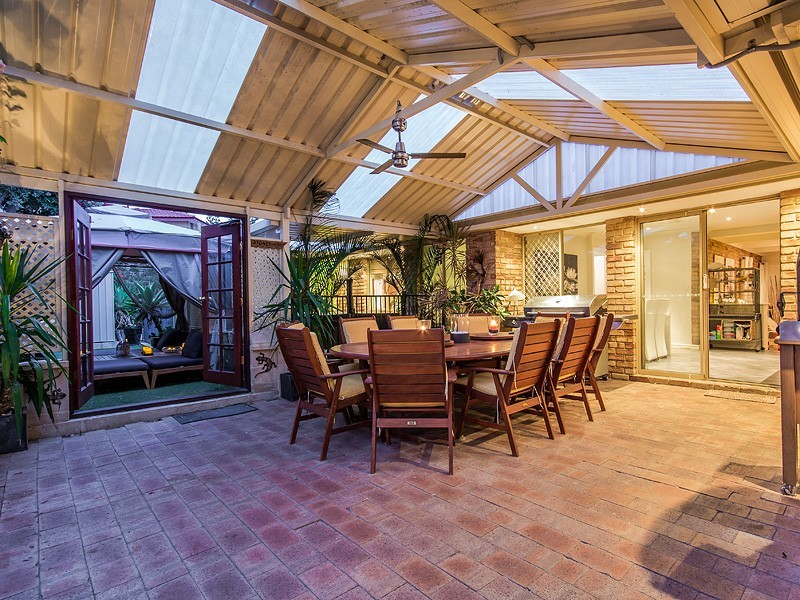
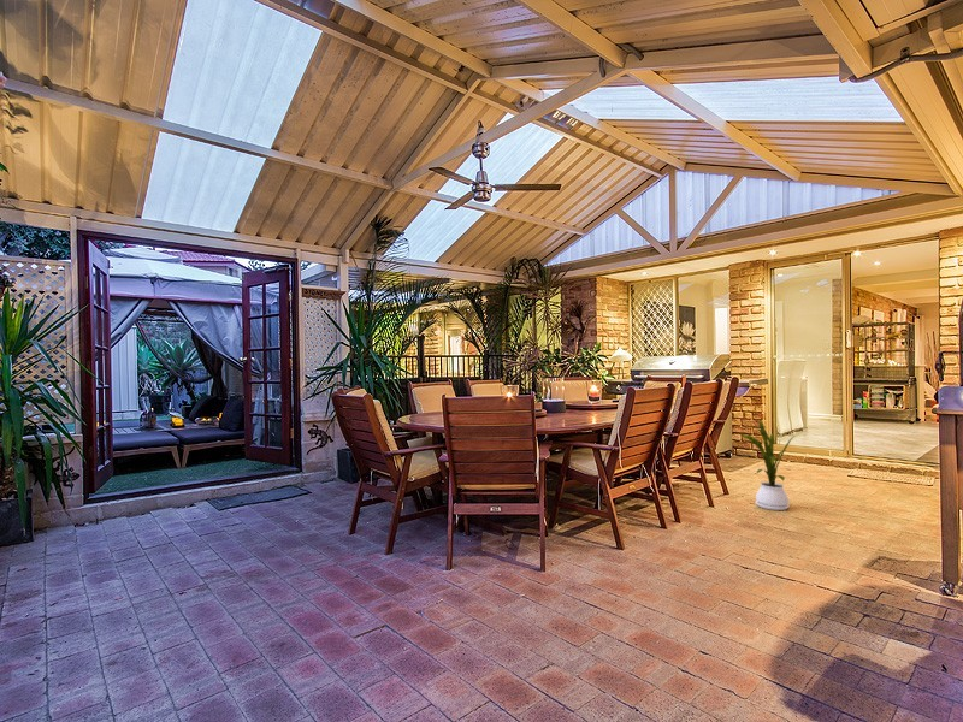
+ house plant (768, 462)
